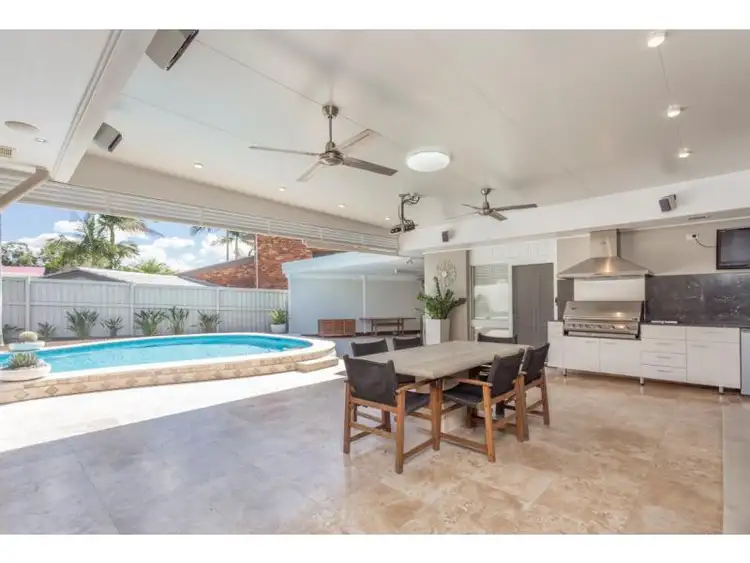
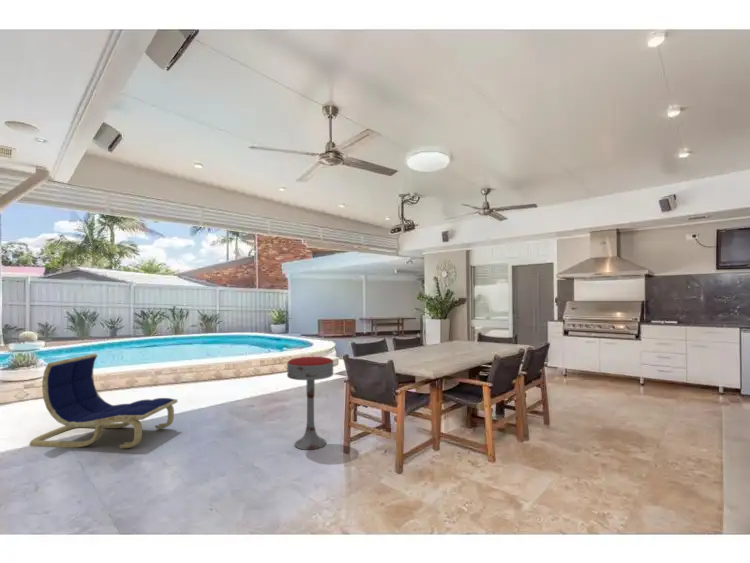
+ bar stool (310, 400)
+ lounge chair (102, 399)
